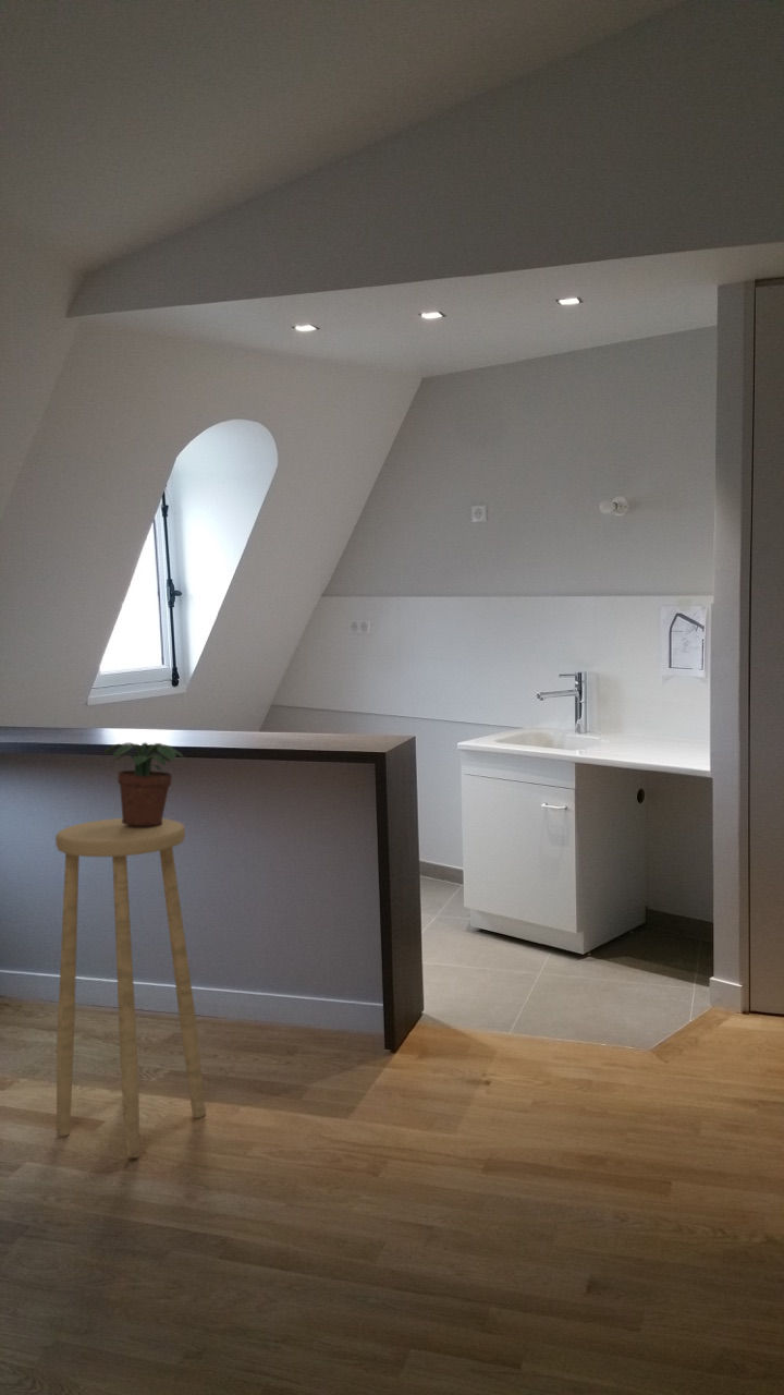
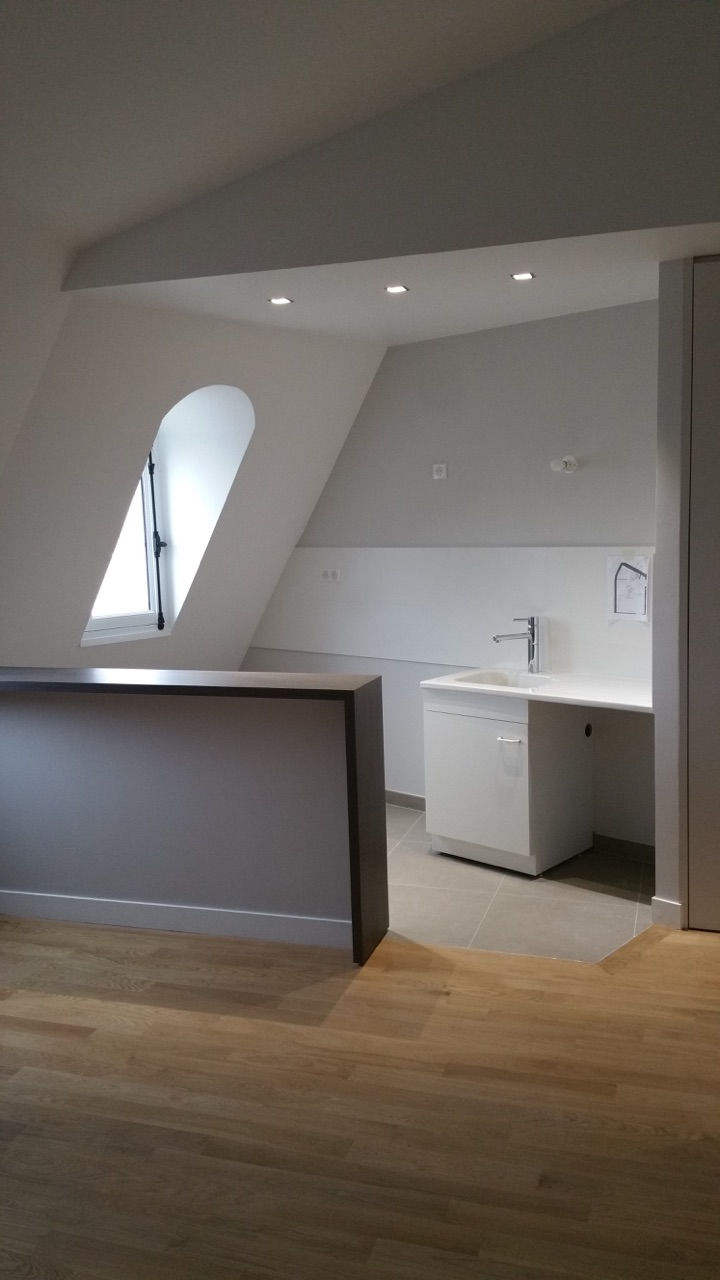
- stool (127, 978)
- potted plant (139, 785)
